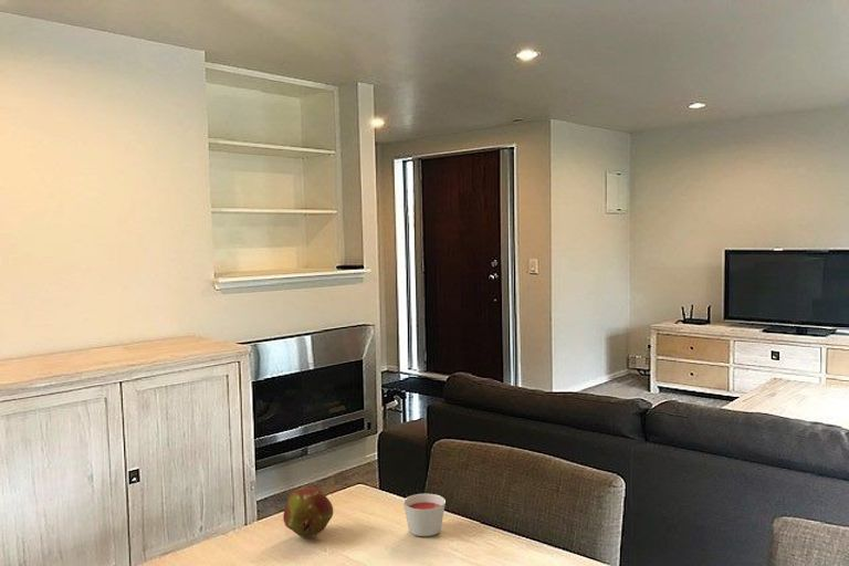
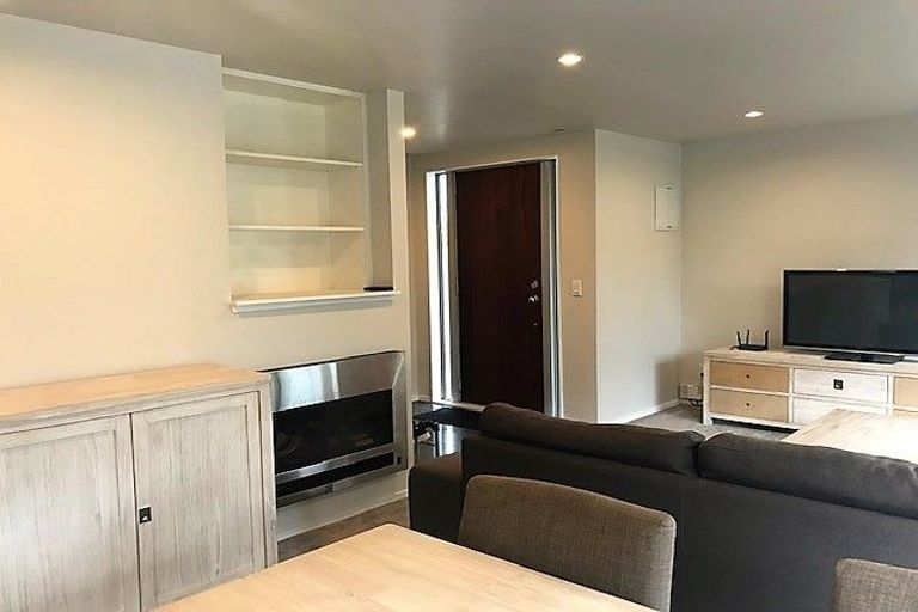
- fruit (307, 514)
- candle (424, 515)
